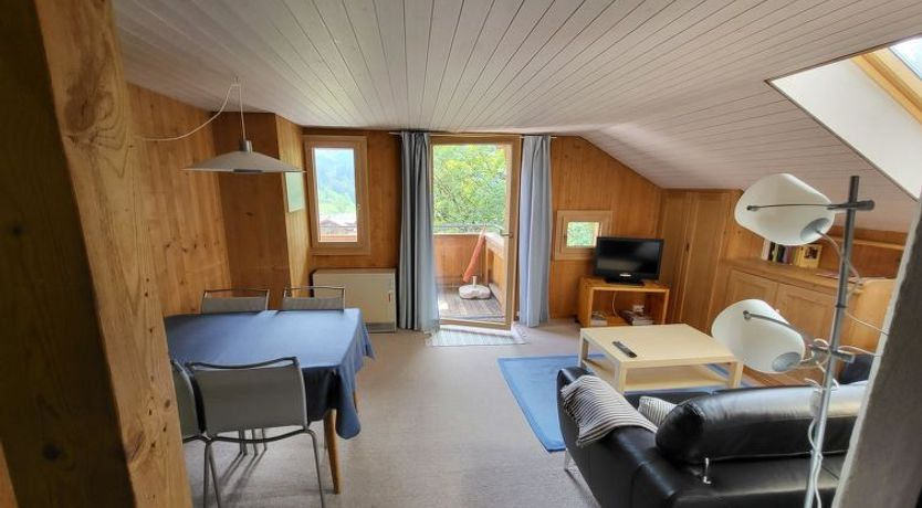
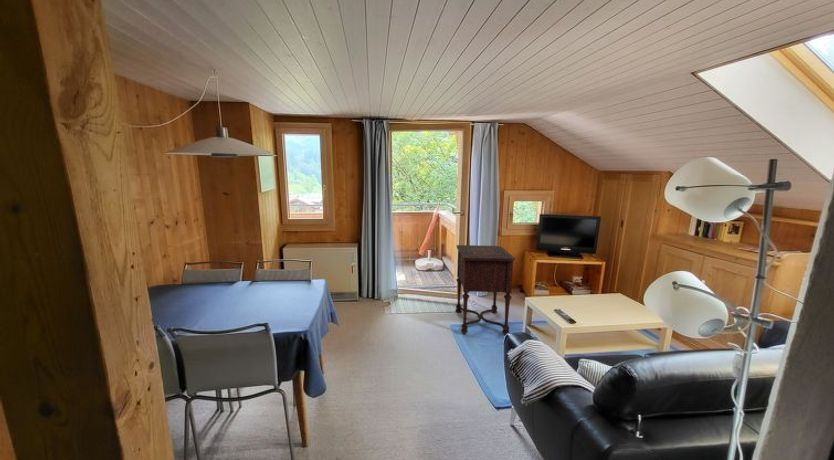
+ side table (482, 287)
